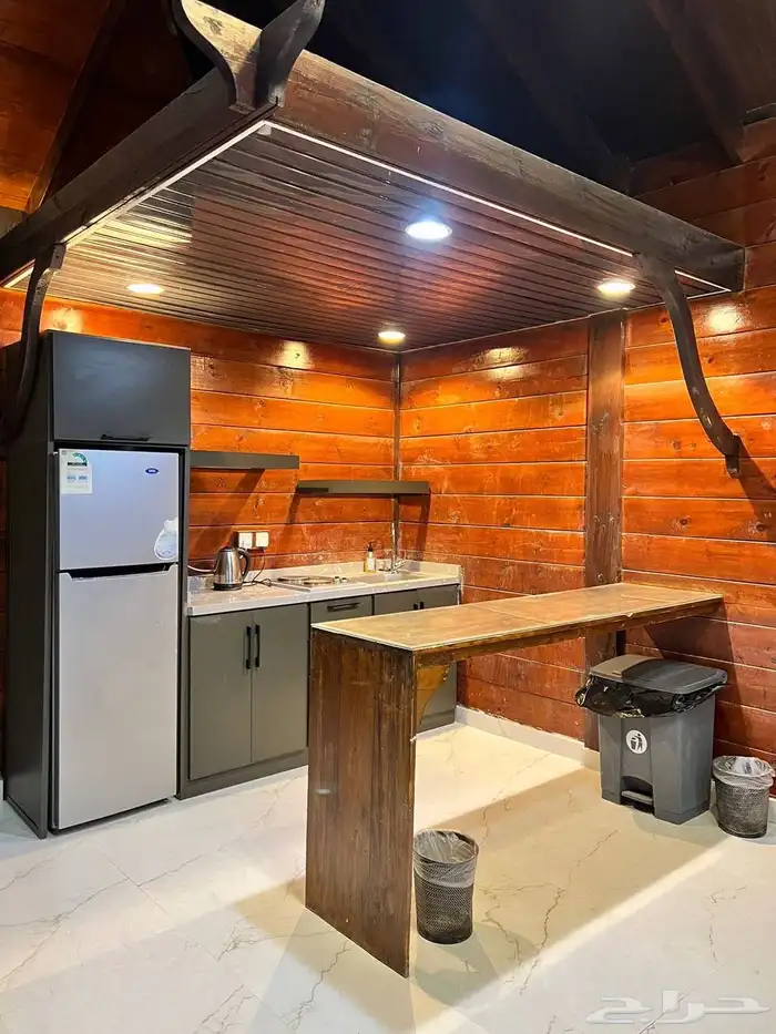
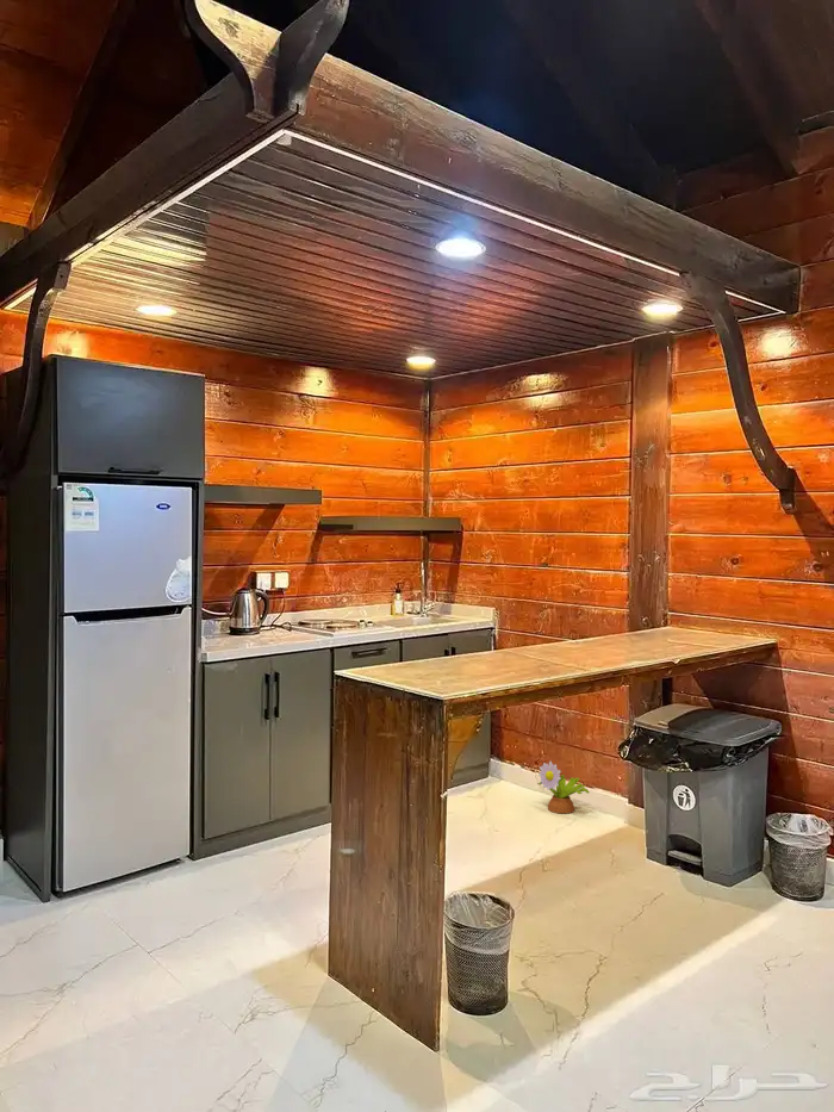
+ decorative plant (564, 783)
